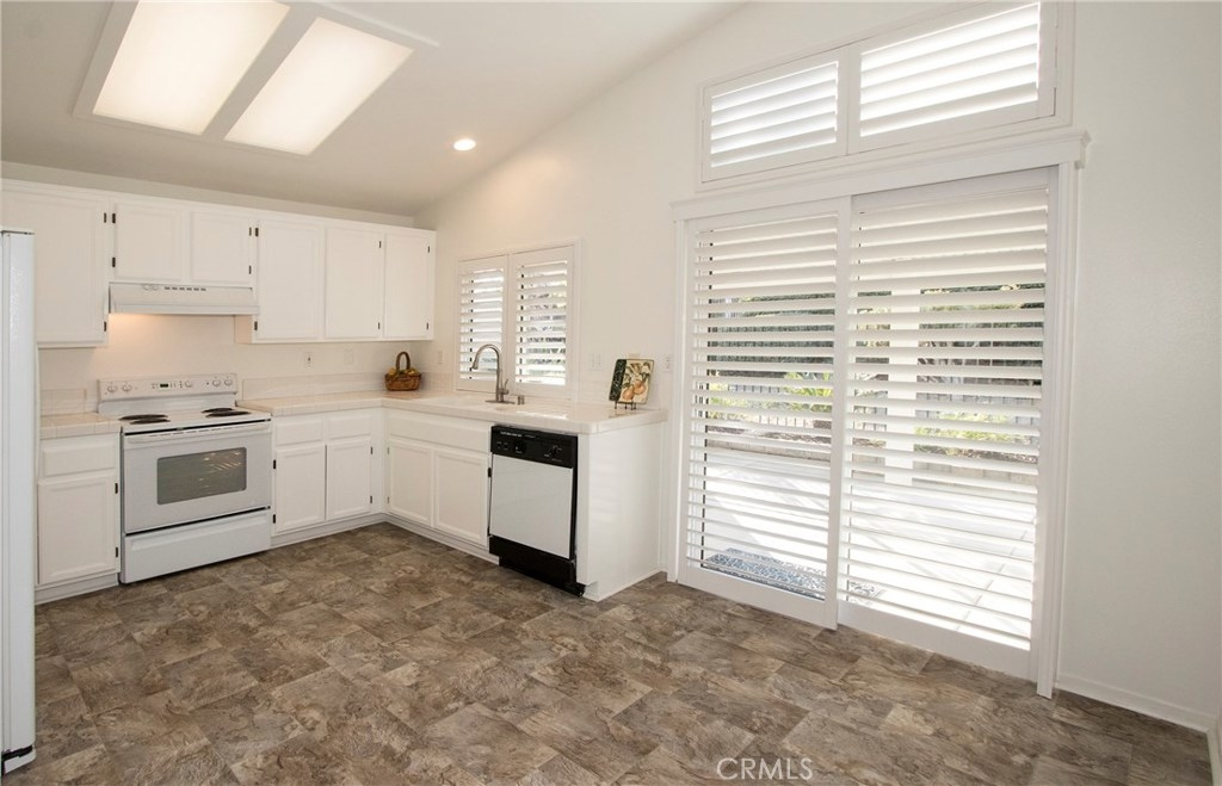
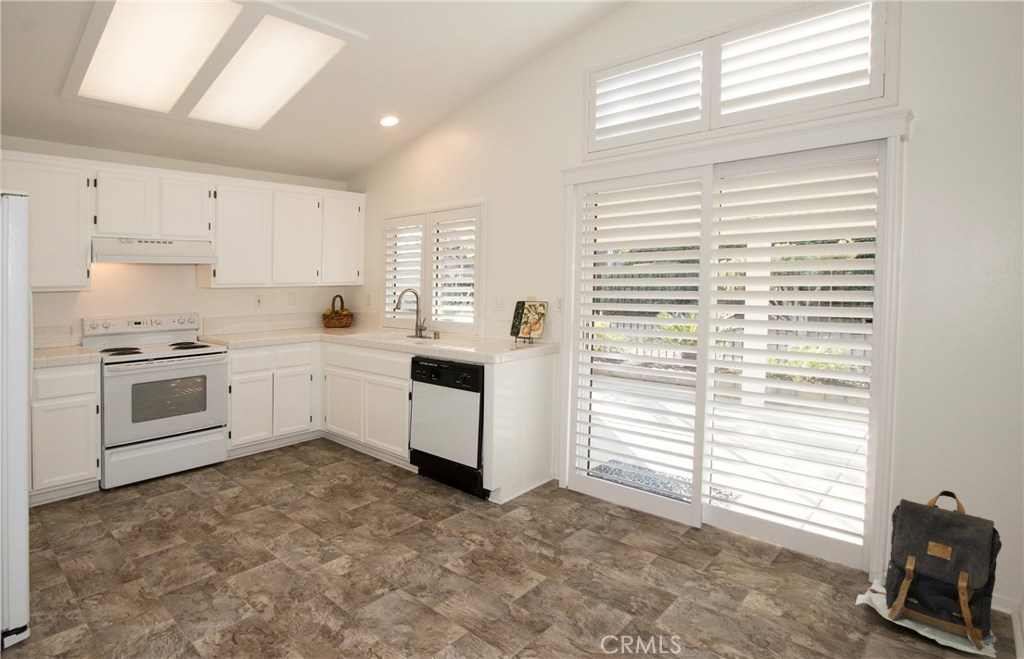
+ backpack (930, 558)
